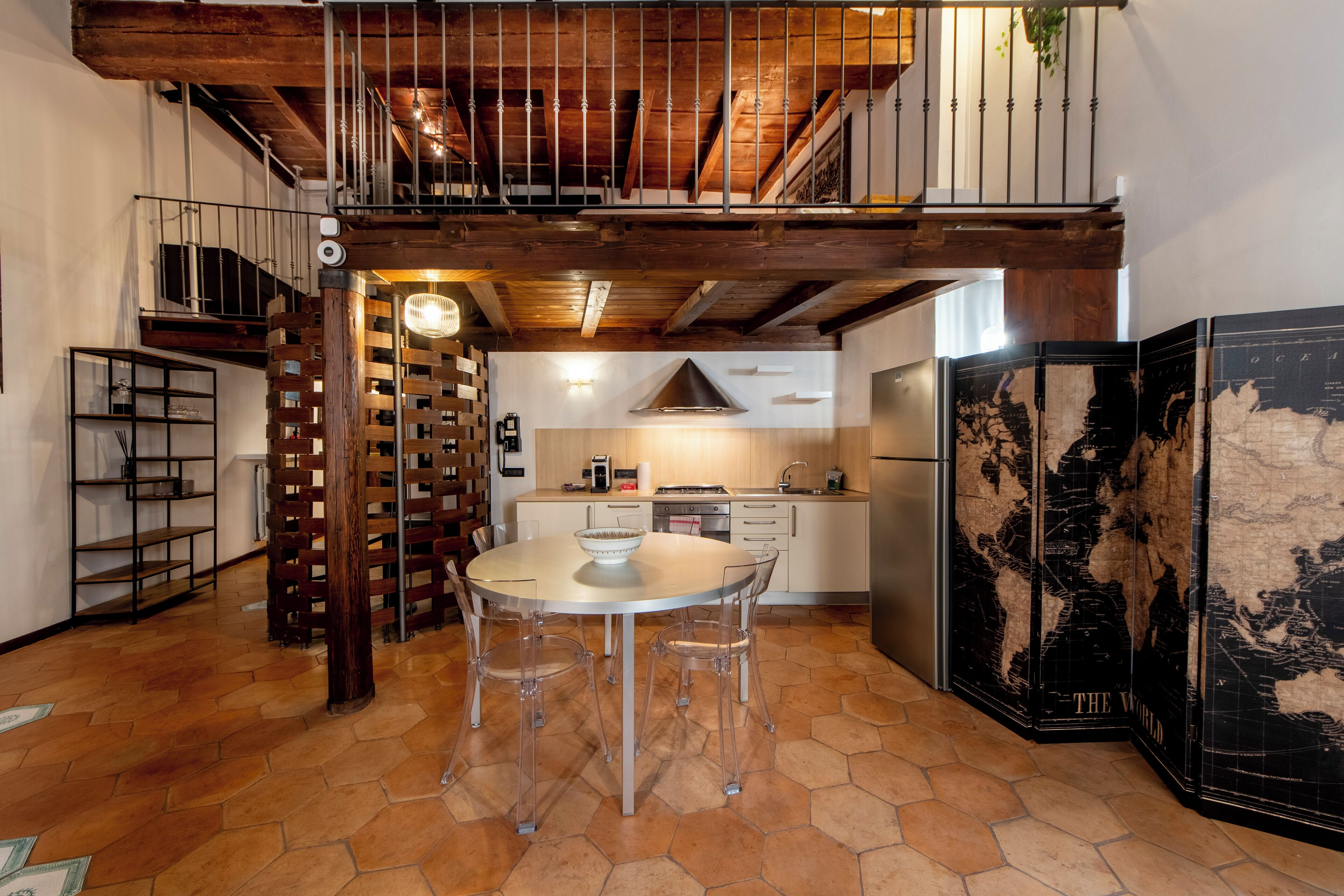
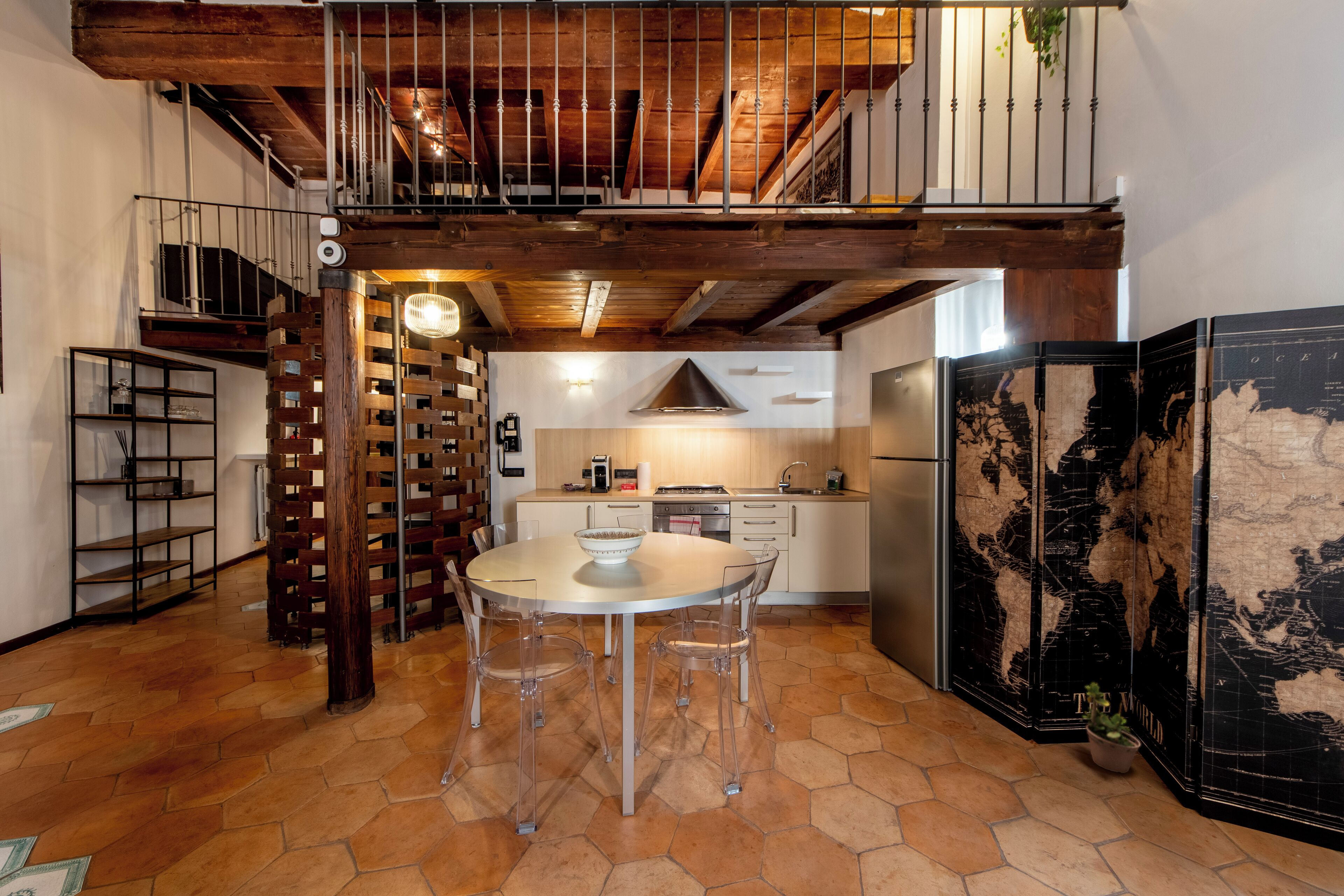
+ potted plant (1112, 724)
